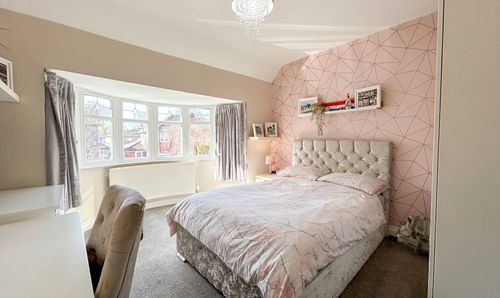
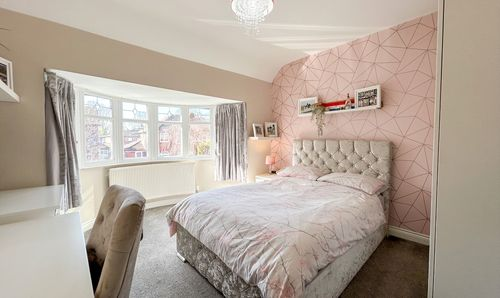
- backpack (413, 231)
